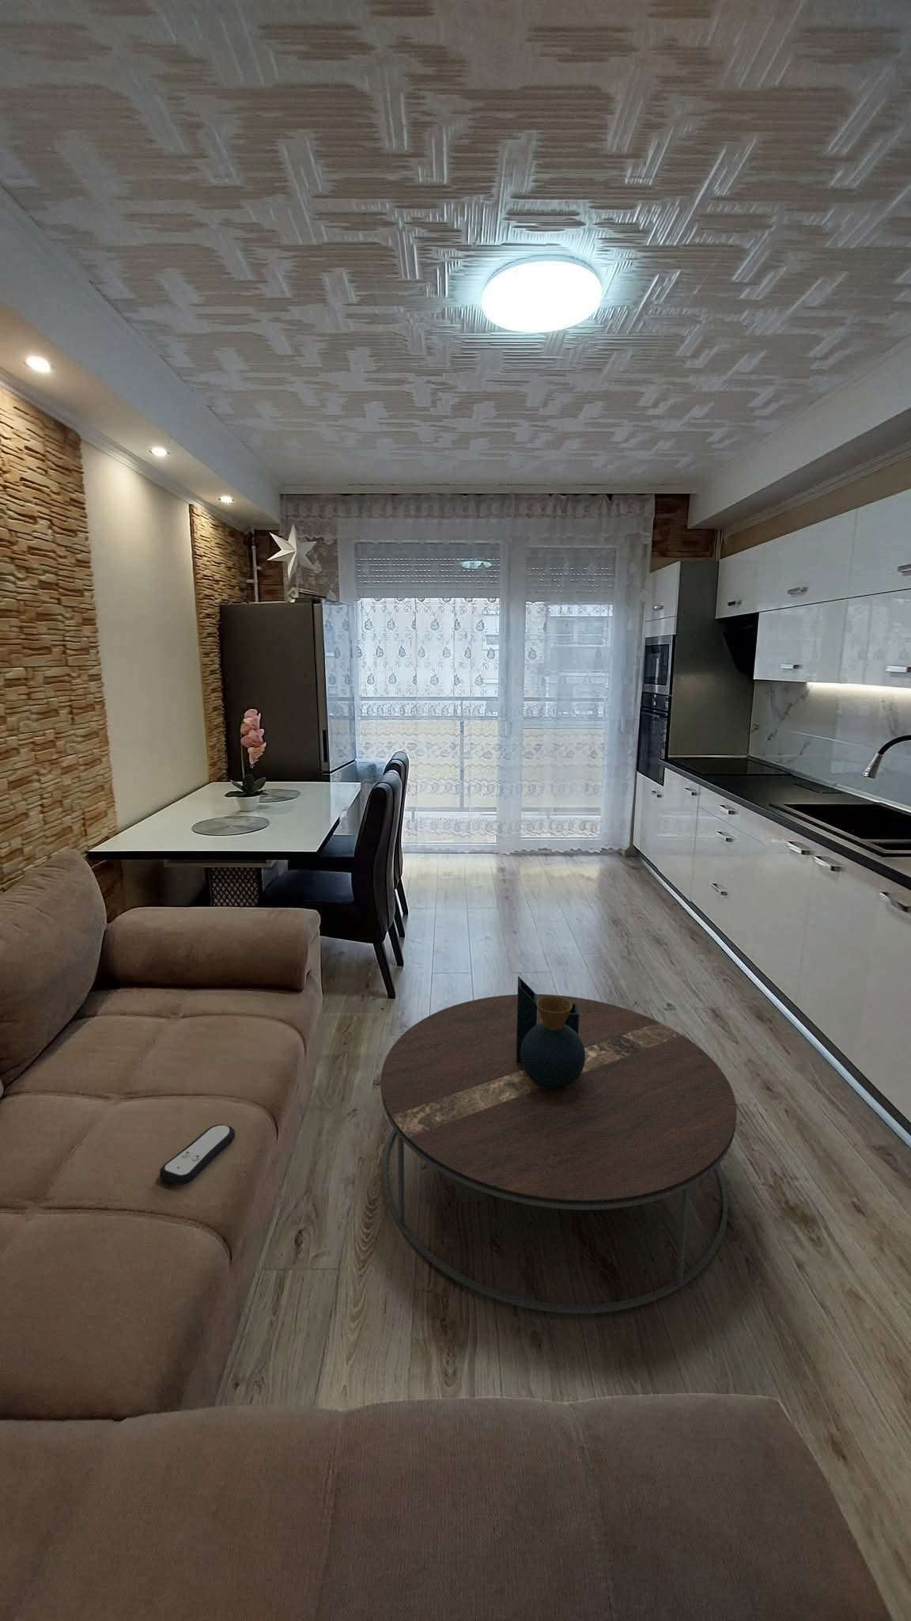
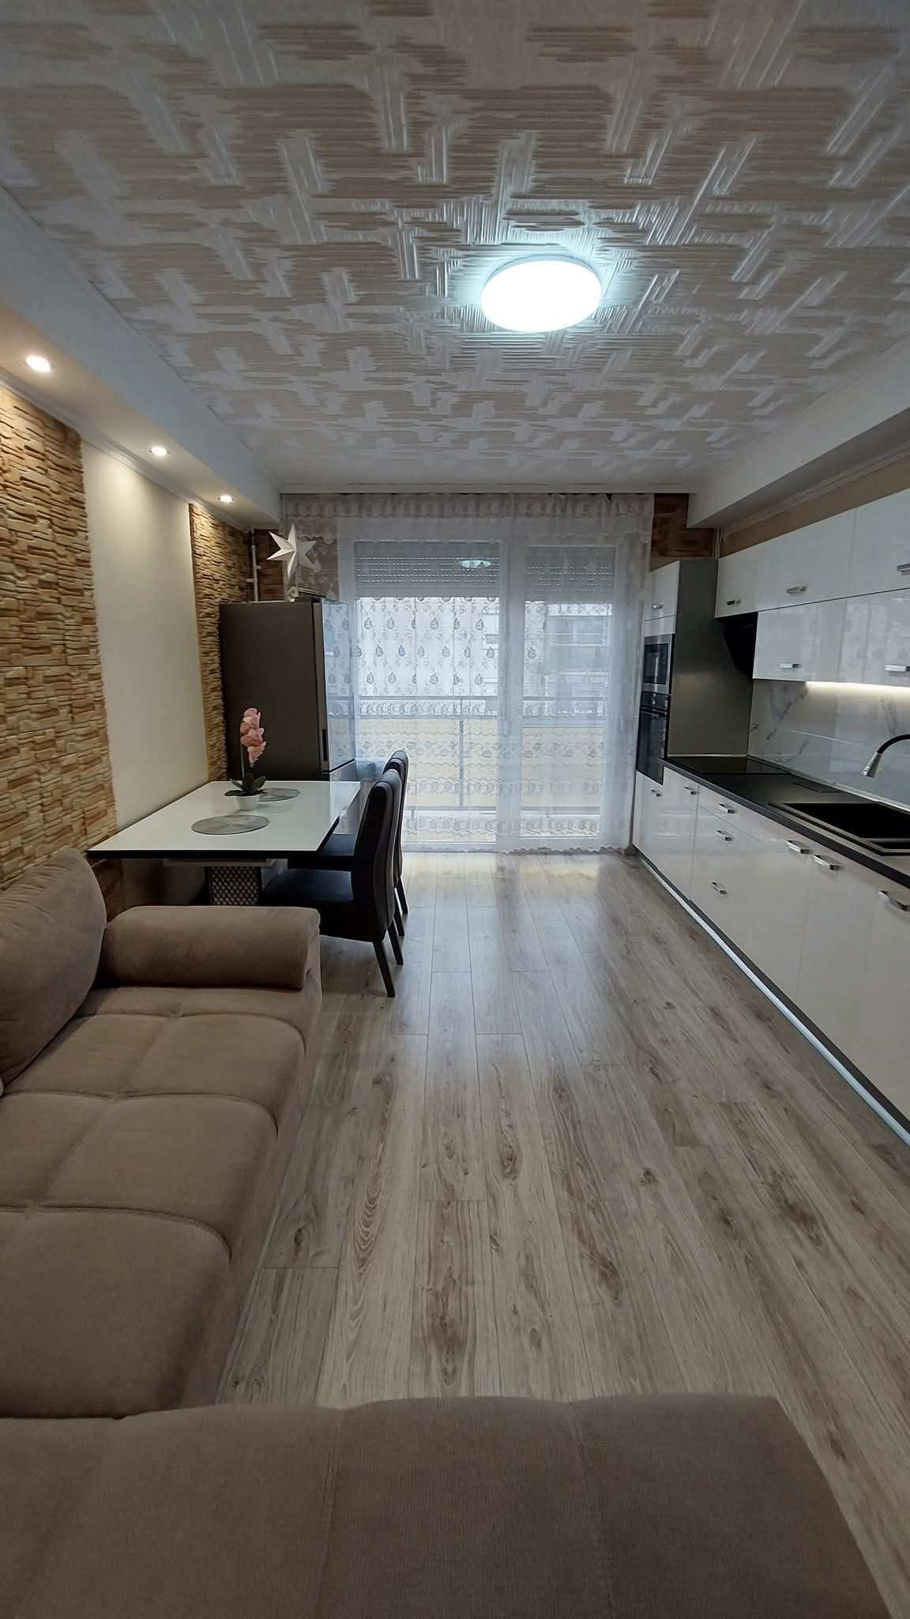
- remote control (200, 1151)
- coffee table (552, 1079)
